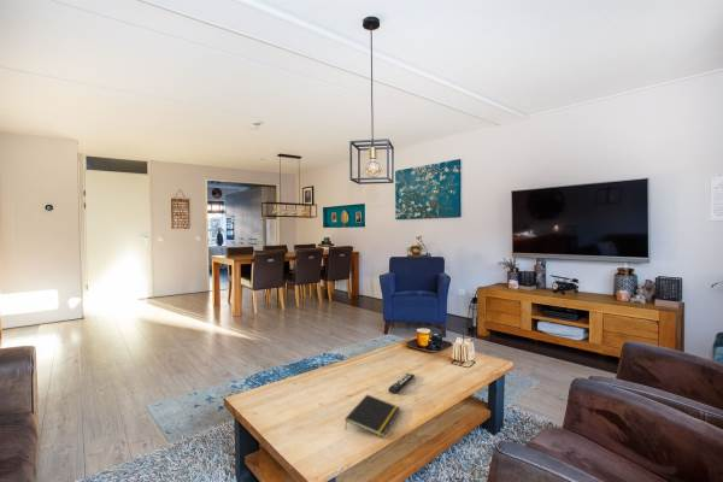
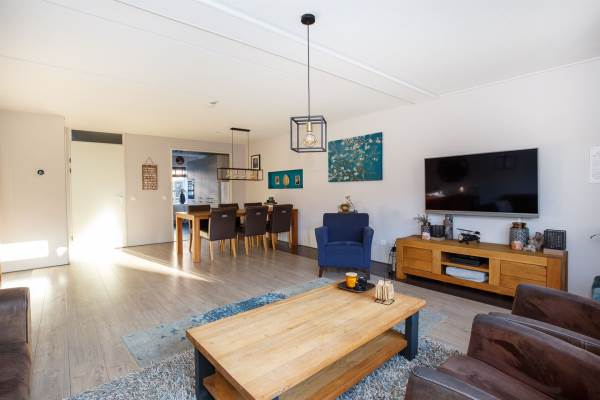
- notepad (374, 413)
- remote control (401, 382)
